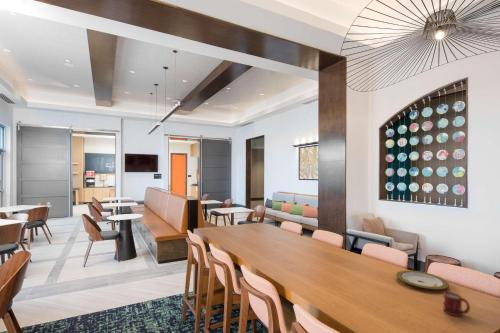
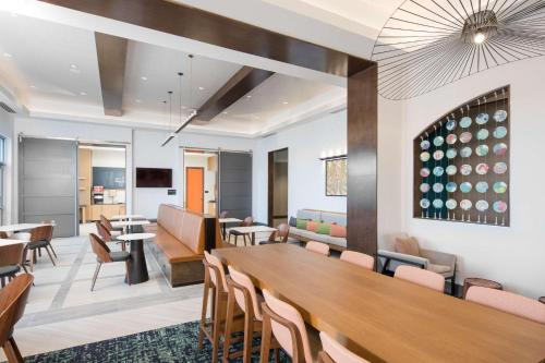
- plate (421, 280)
- cup (456, 304)
